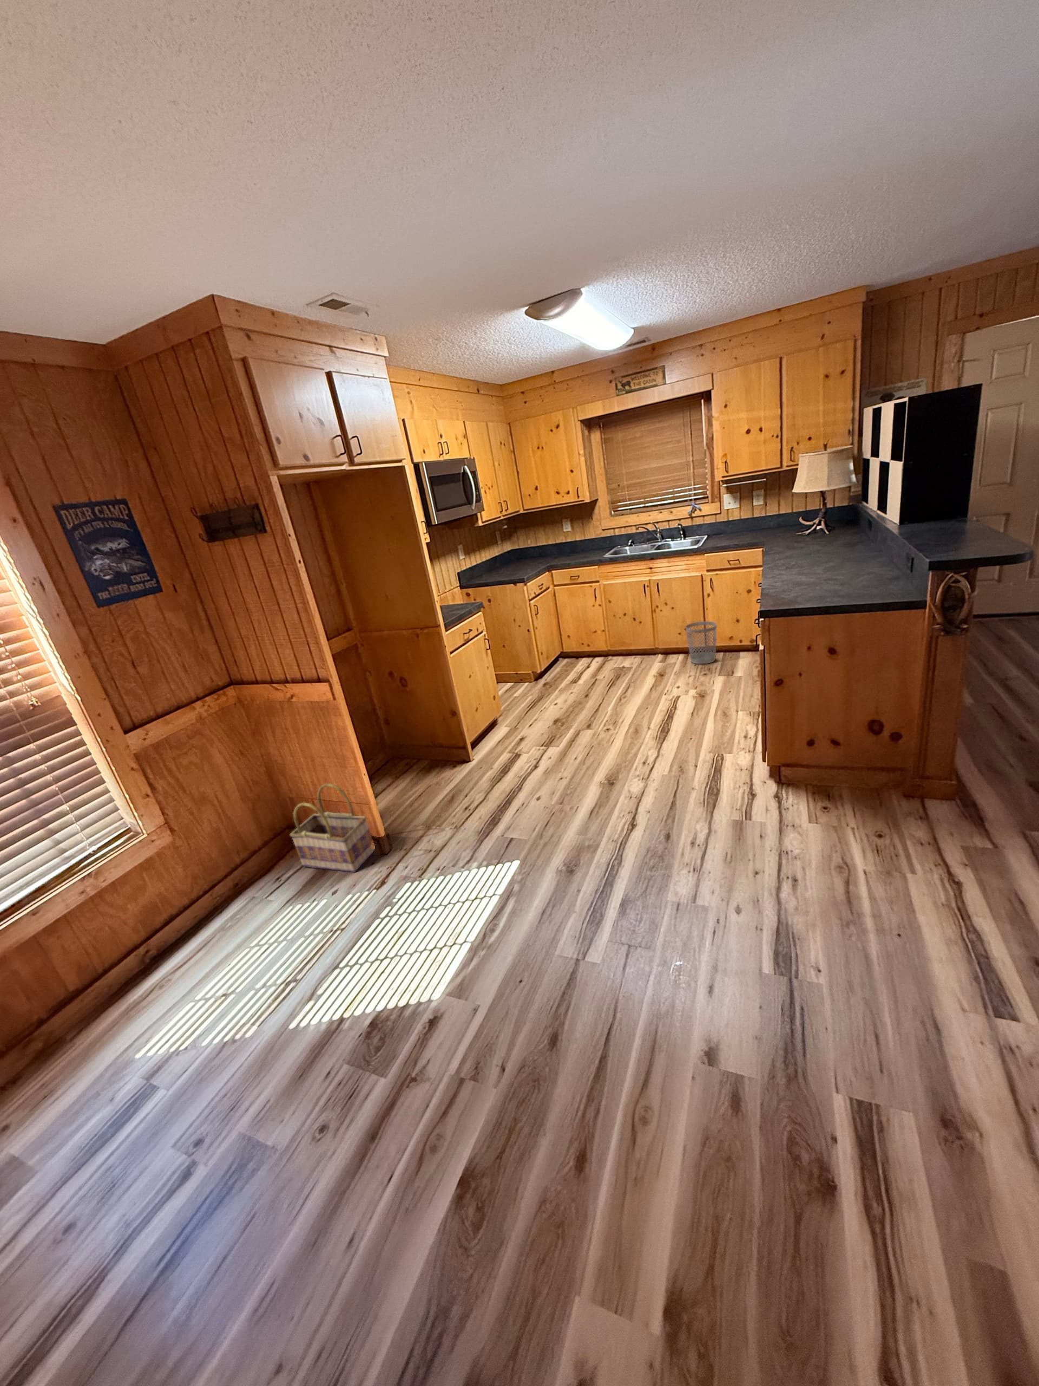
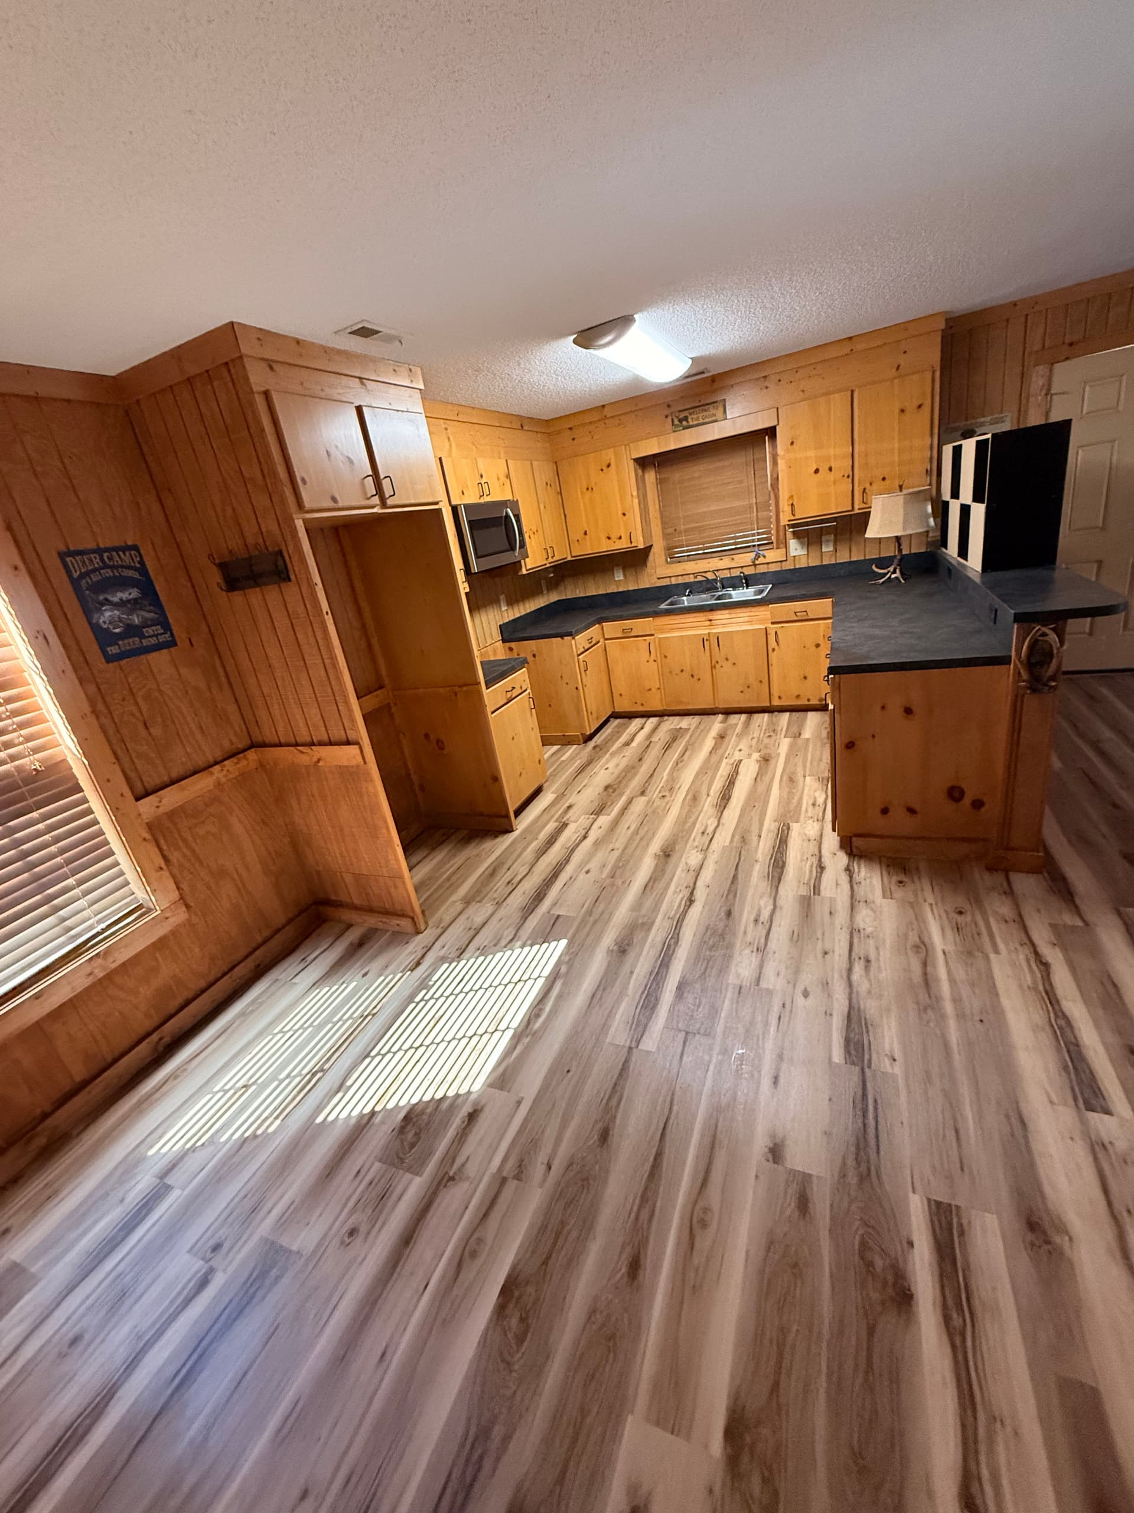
- basket (329, 826)
- wastebasket (702, 643)
